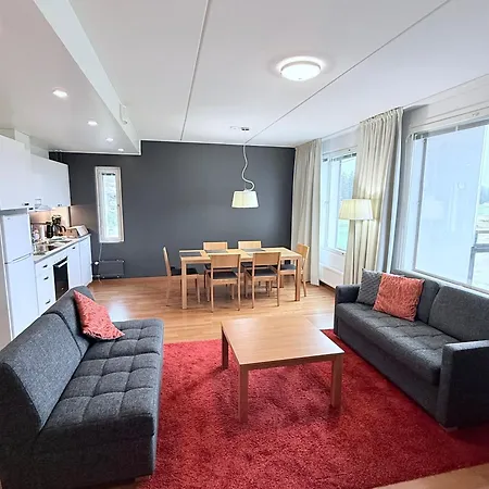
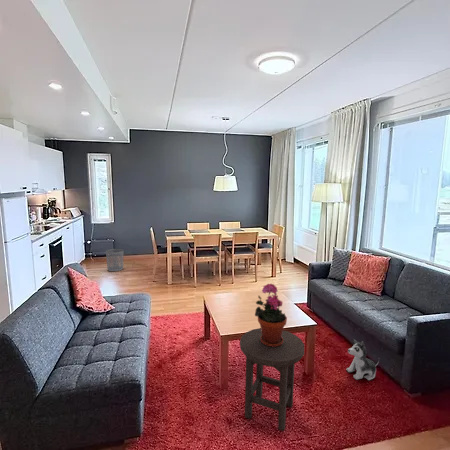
+ stool (269, 377)
+ potted plant (271, 312)
+ waste bin (115, 260)
+ plush toy (364, 356)
